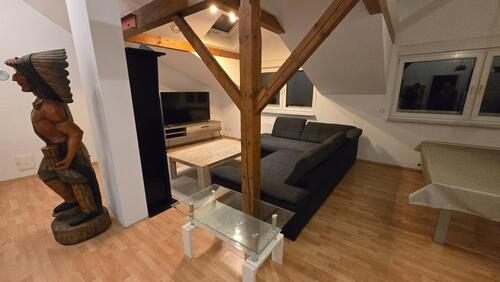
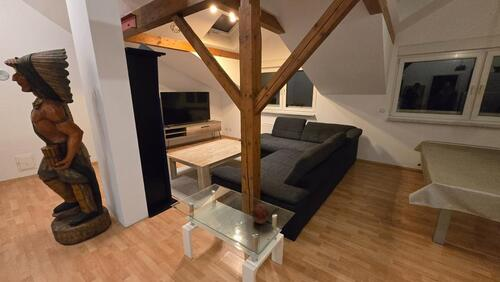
+ decorative ball (260, 213)
